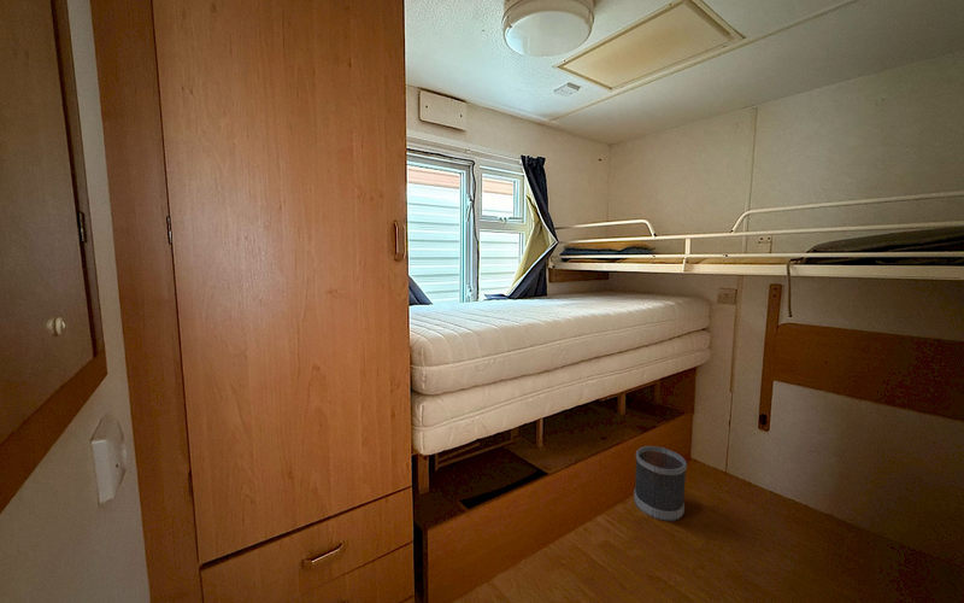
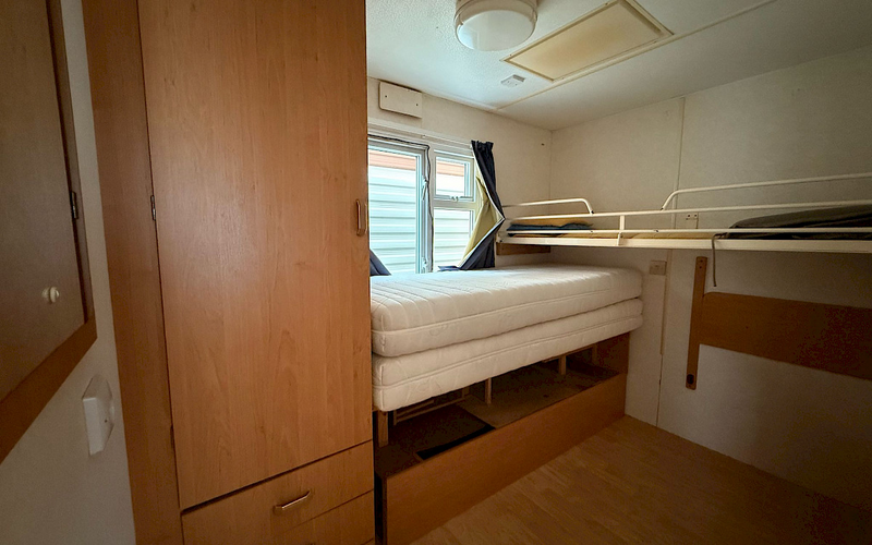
- wastebasket (659, 481)
